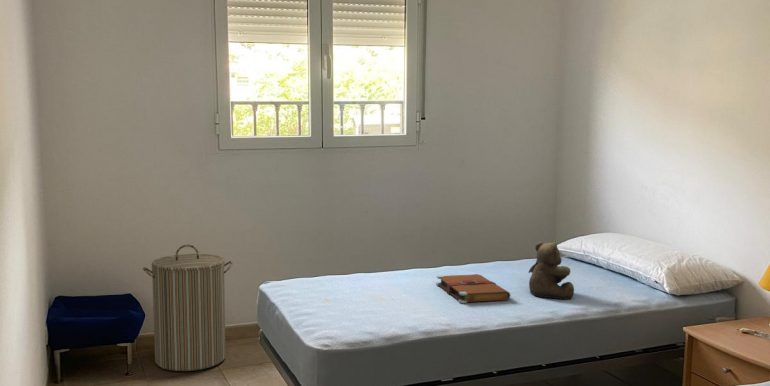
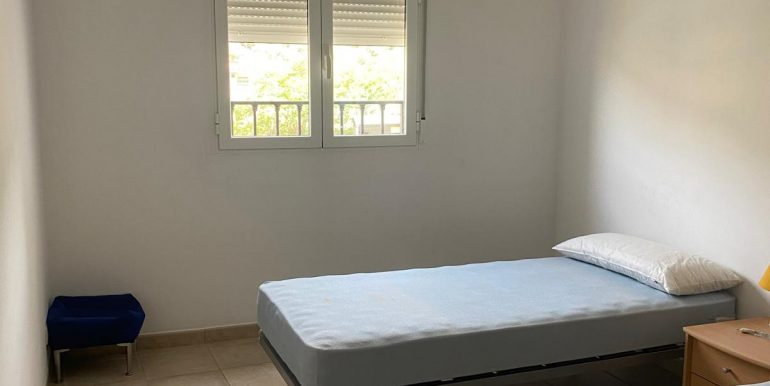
- teddy bear (550, 268)
- laundry hamper (189, 302)
- book (470, 285)
